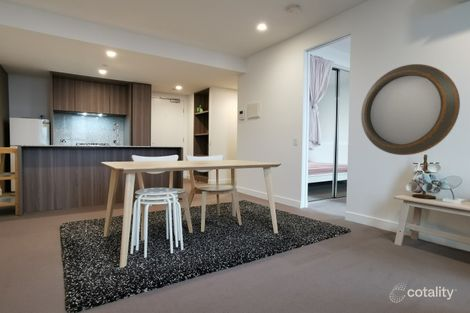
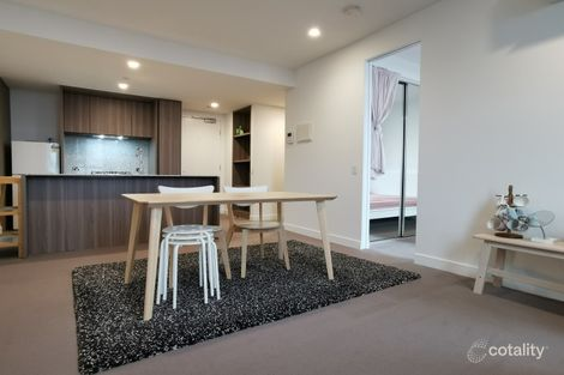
- home mirror (402, 110)
